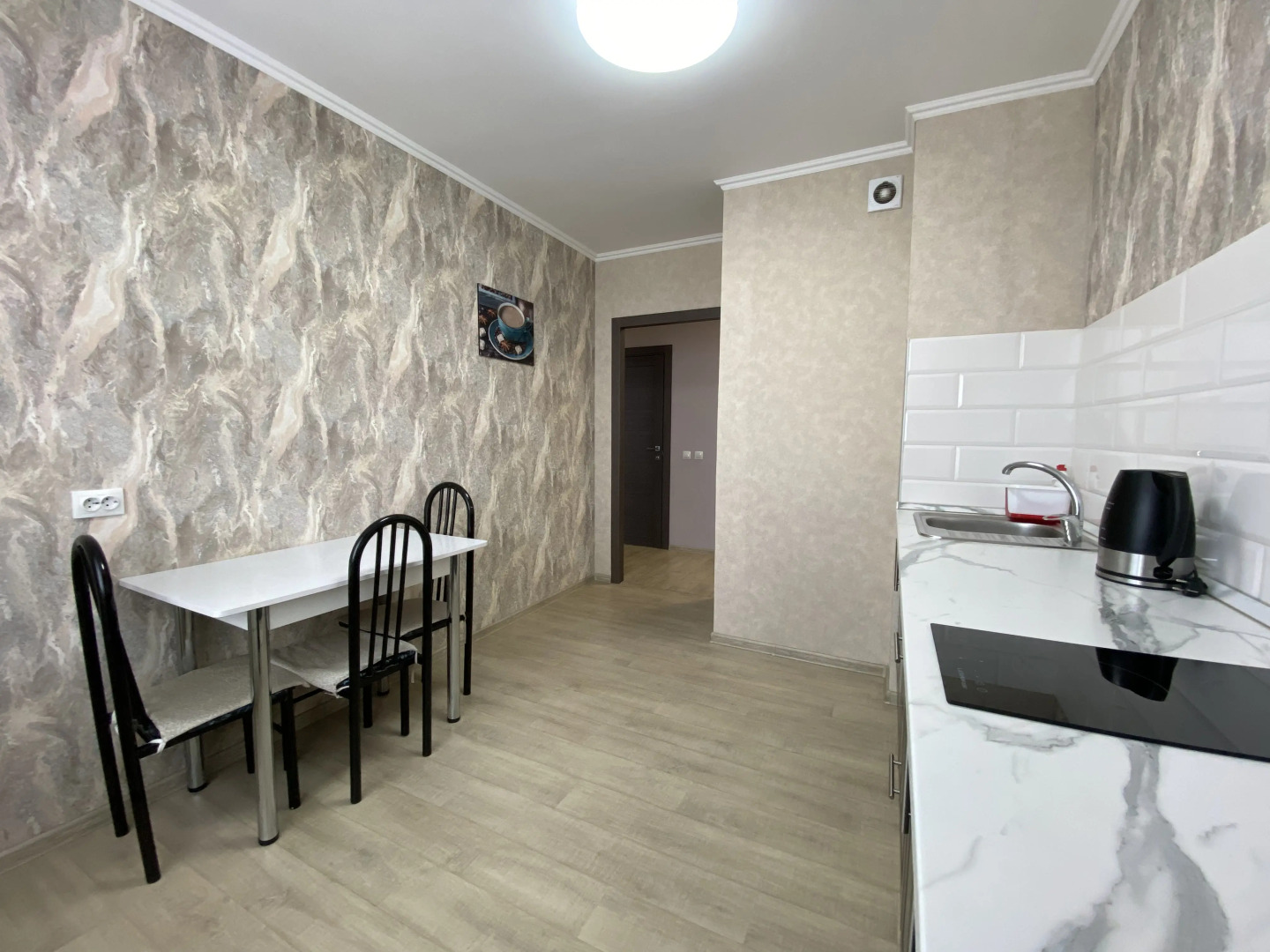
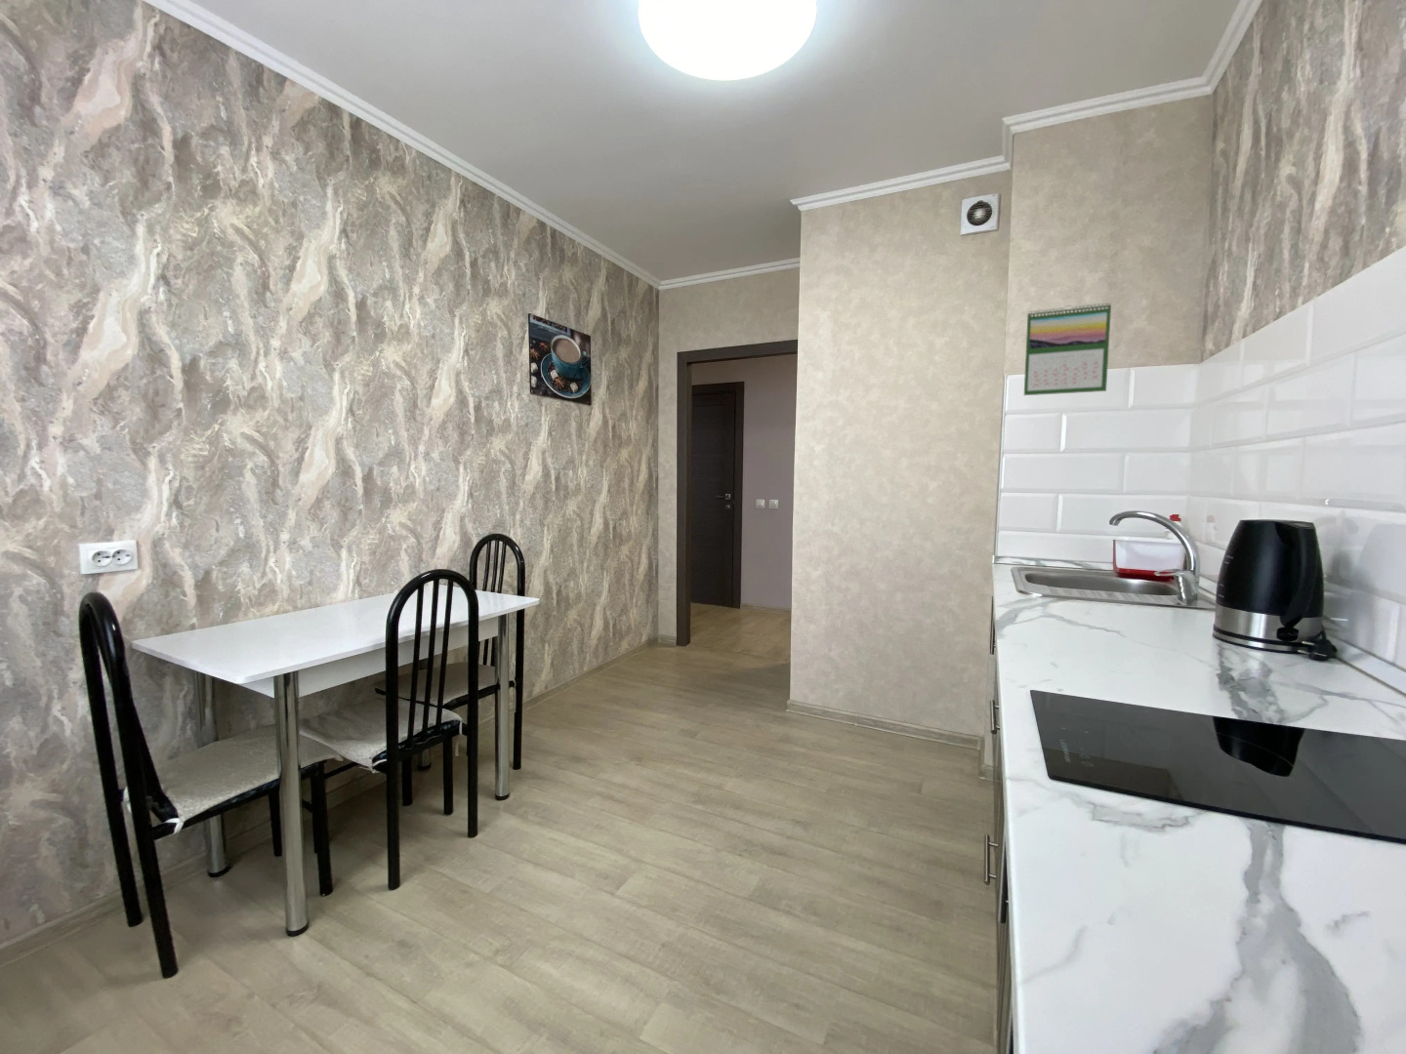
+ calendar (1065, 350)
